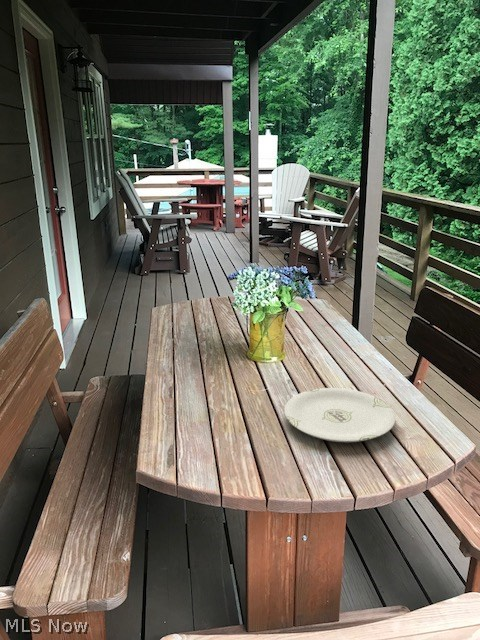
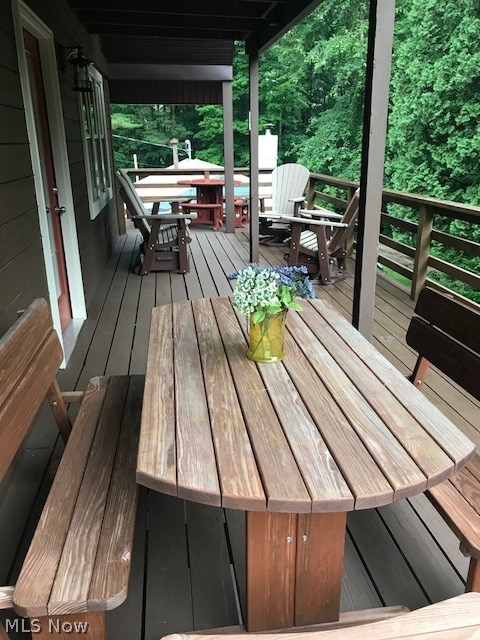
- plate (338, 415)
